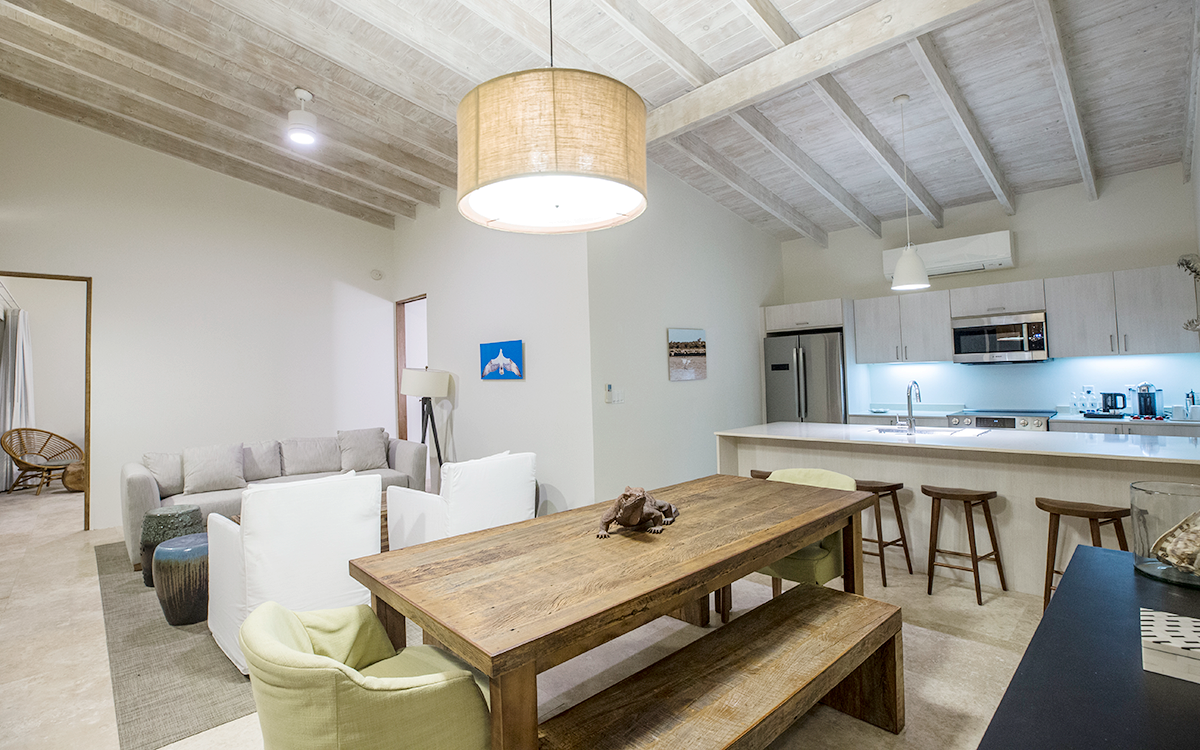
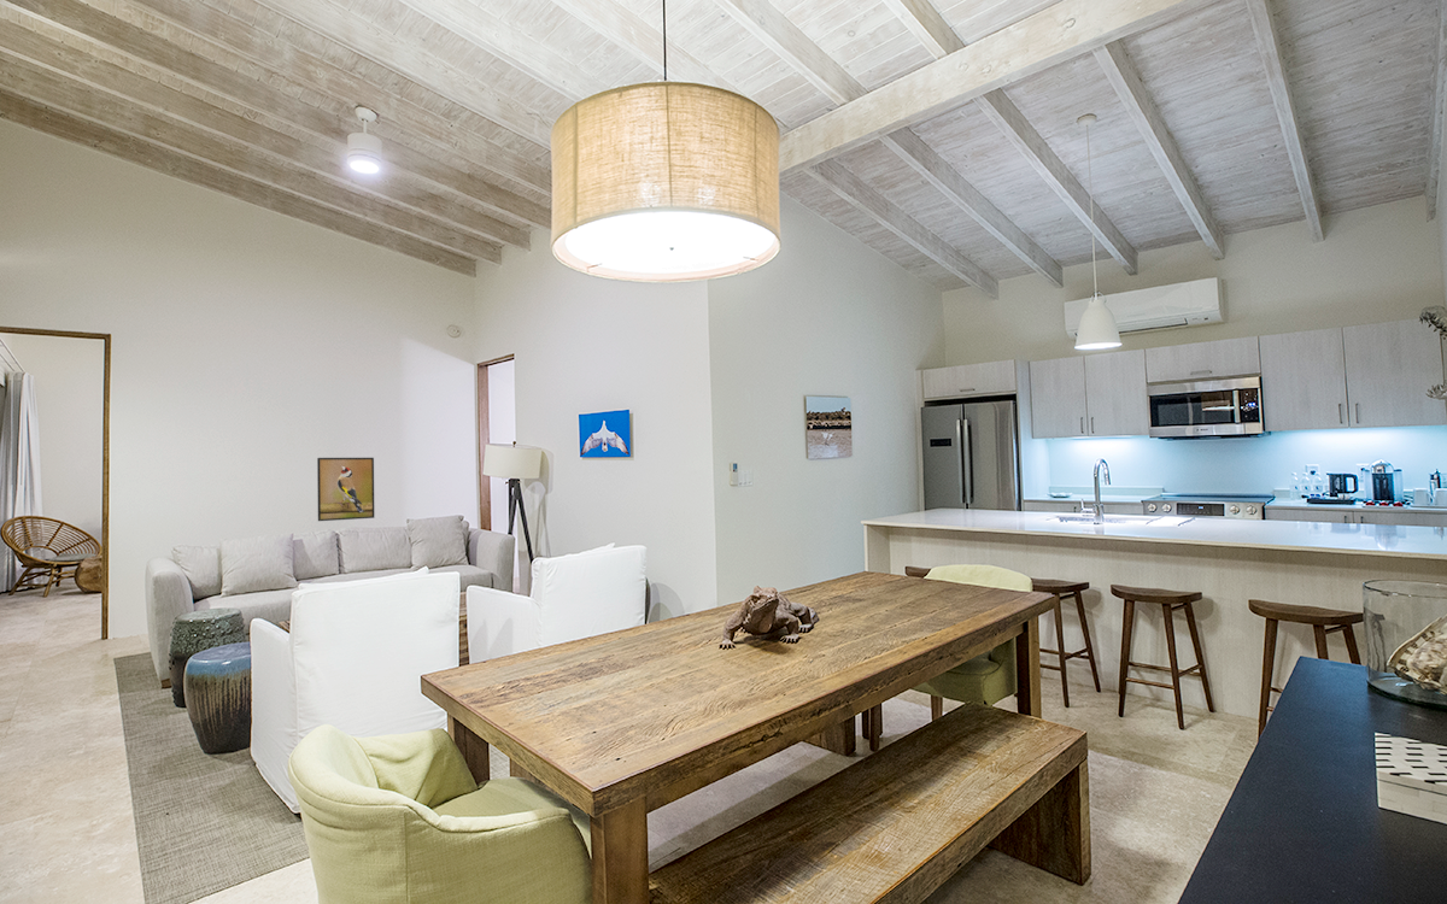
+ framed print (346, 488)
